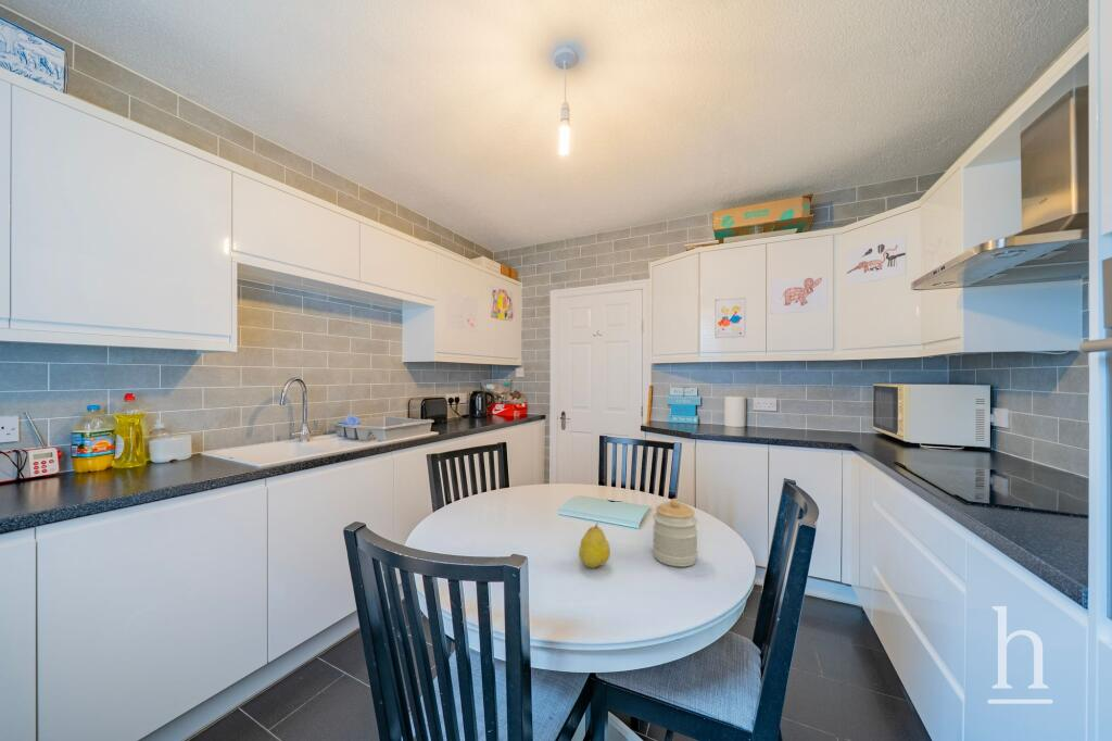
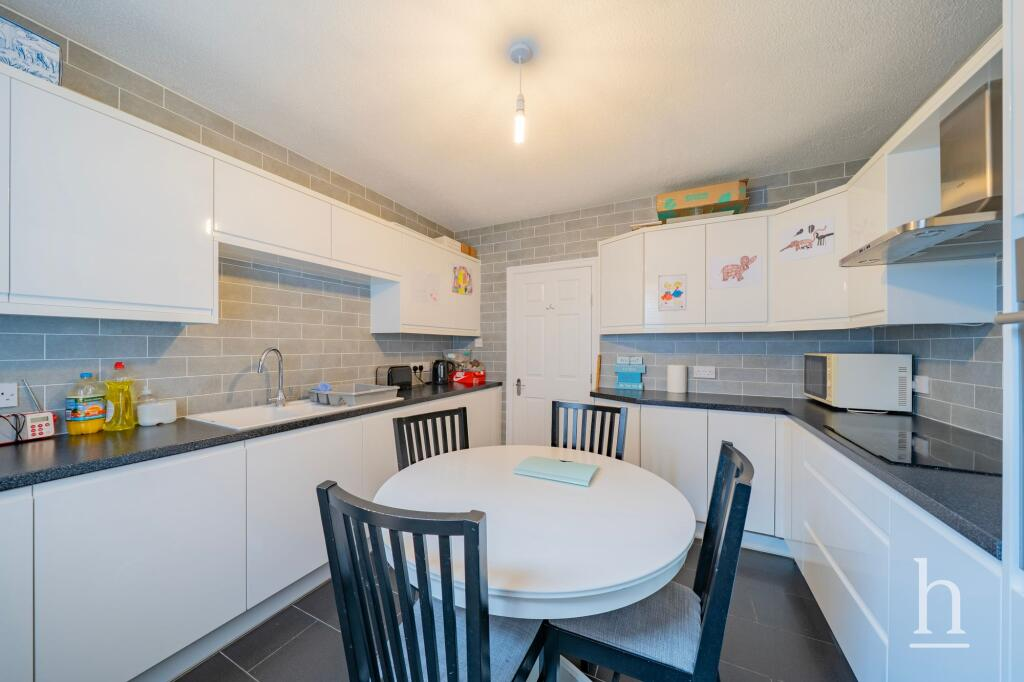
- jar (674, 527)
- fruit (594, 544)
